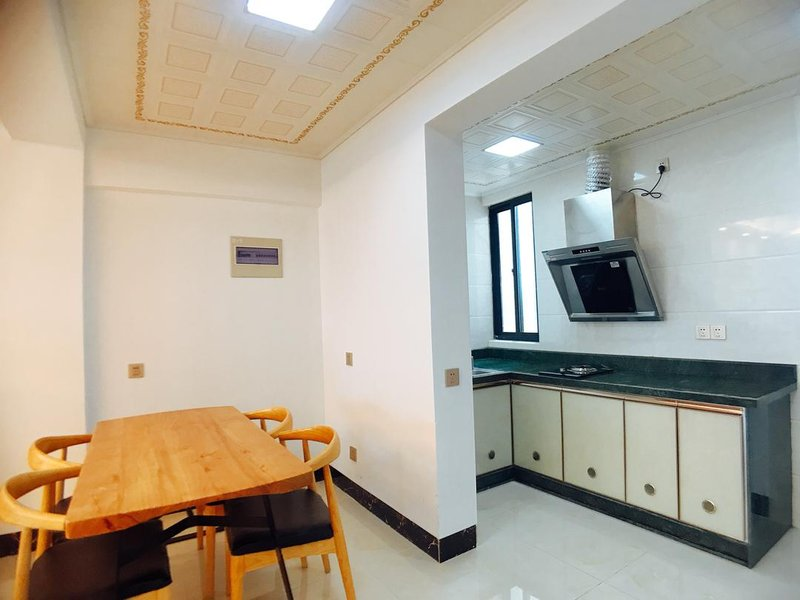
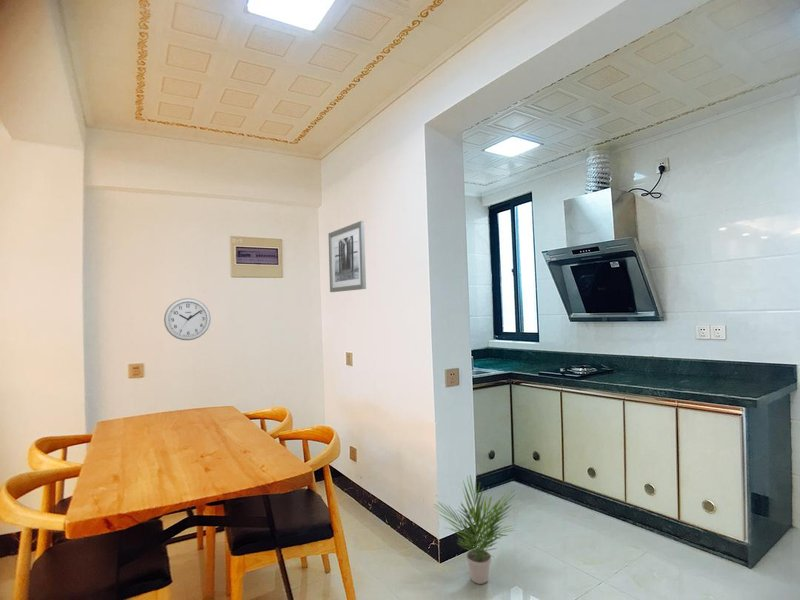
+ wall art (345, 259)
+ wall clock (187, 319)
+ potted plant (478, 533)
